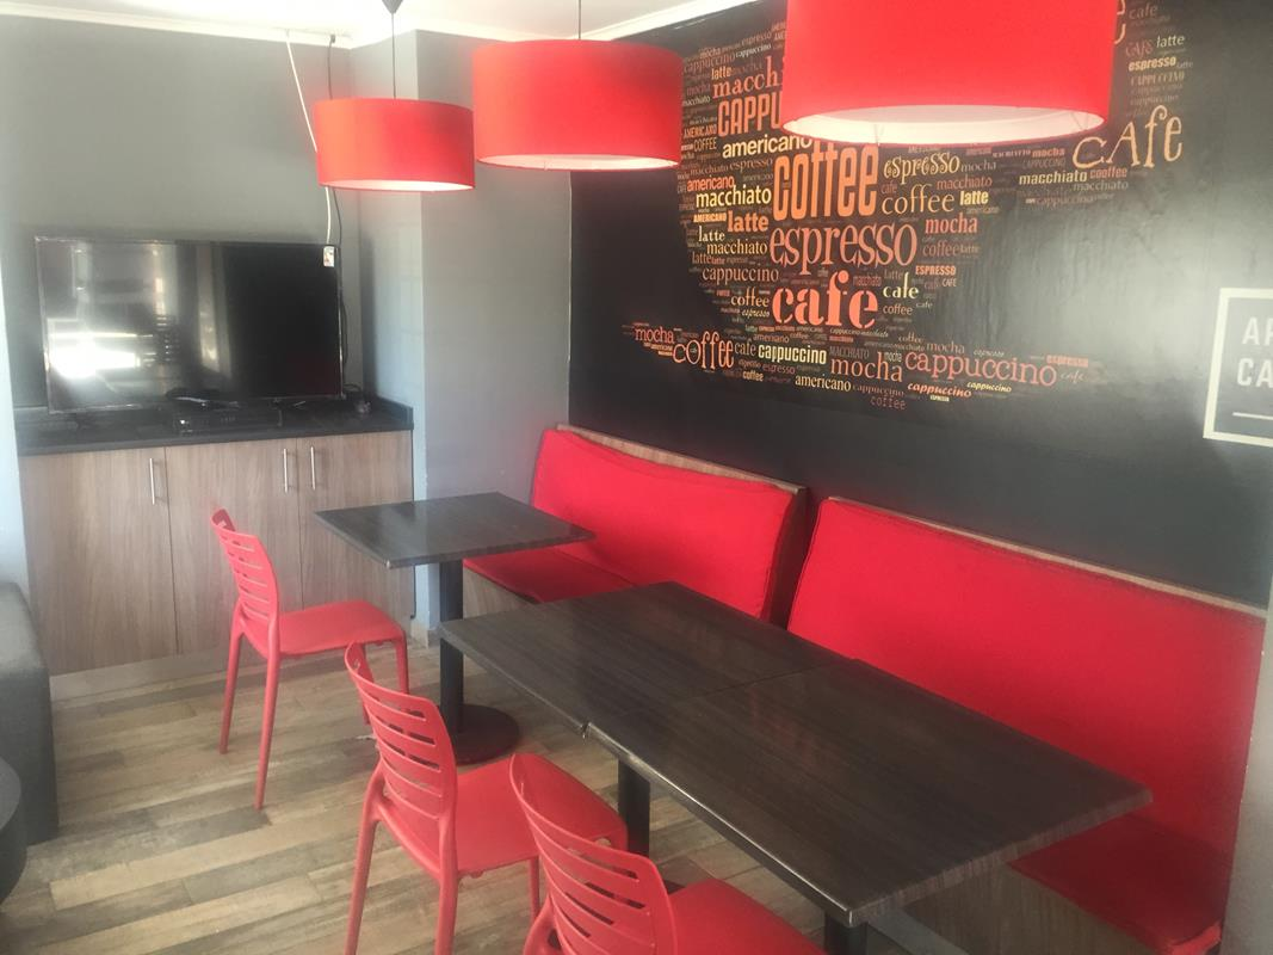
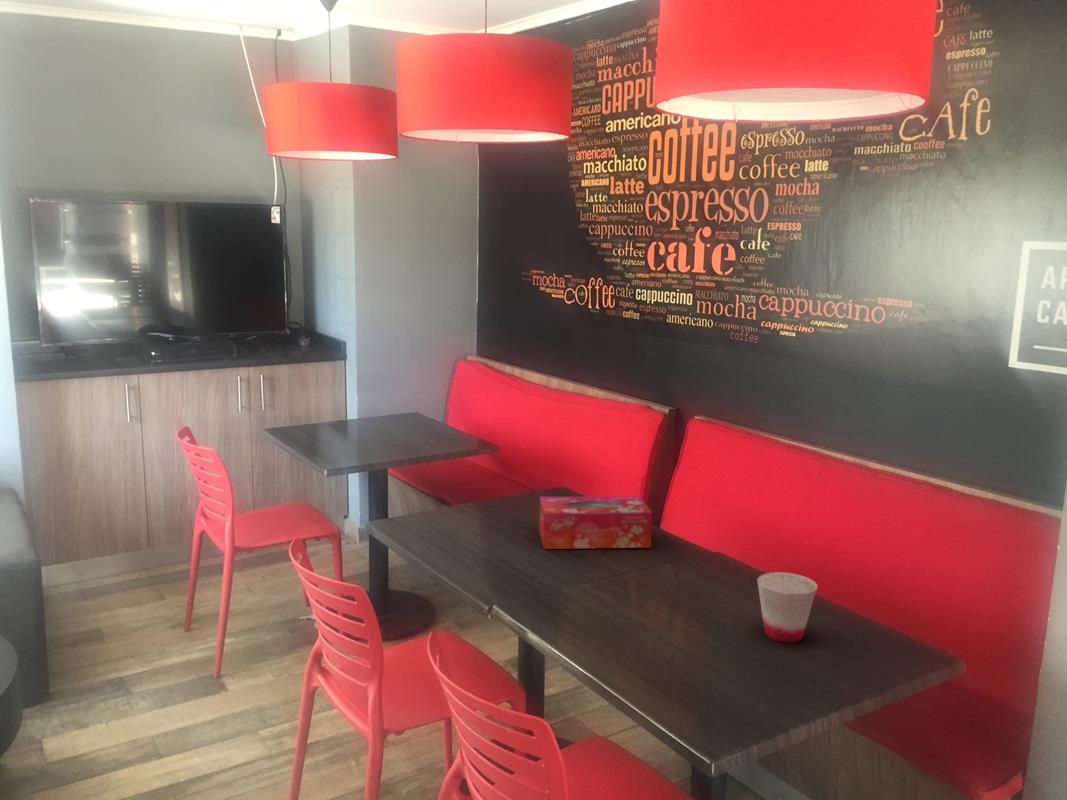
+ tissue box (593, 521)
+ cup (785, 609)
